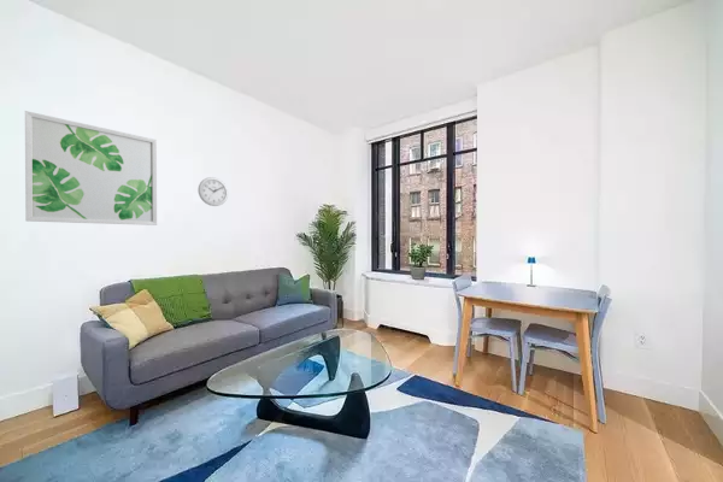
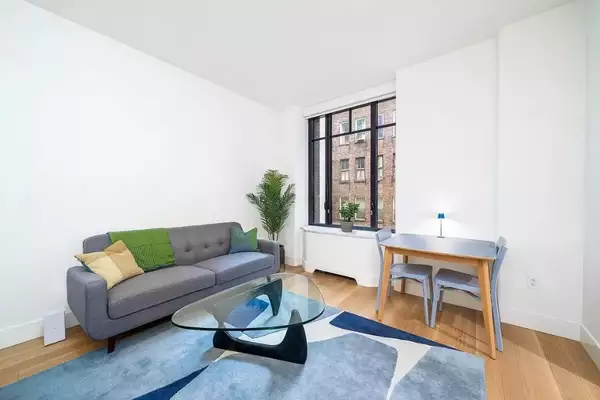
- wall clock (213, 192)
- wall art (99, 175)
